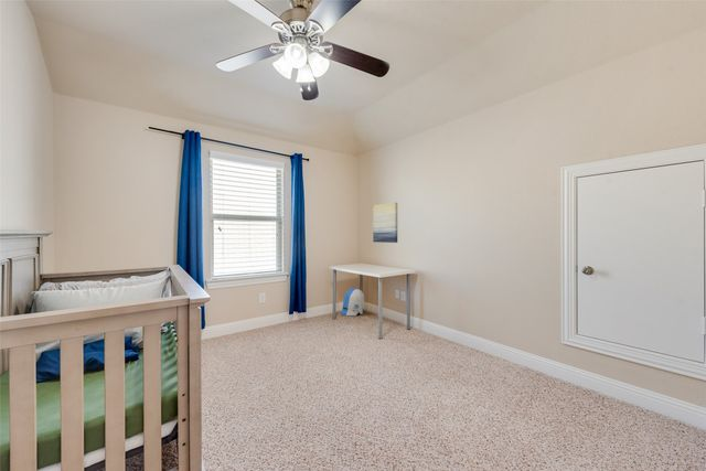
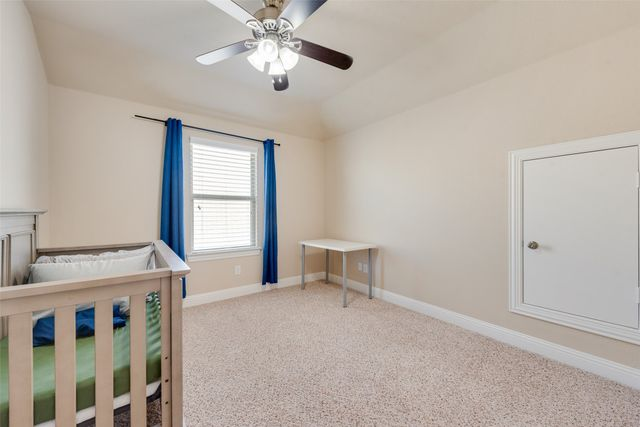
- sun visor (352, 300)
- wall art (384, 223)
